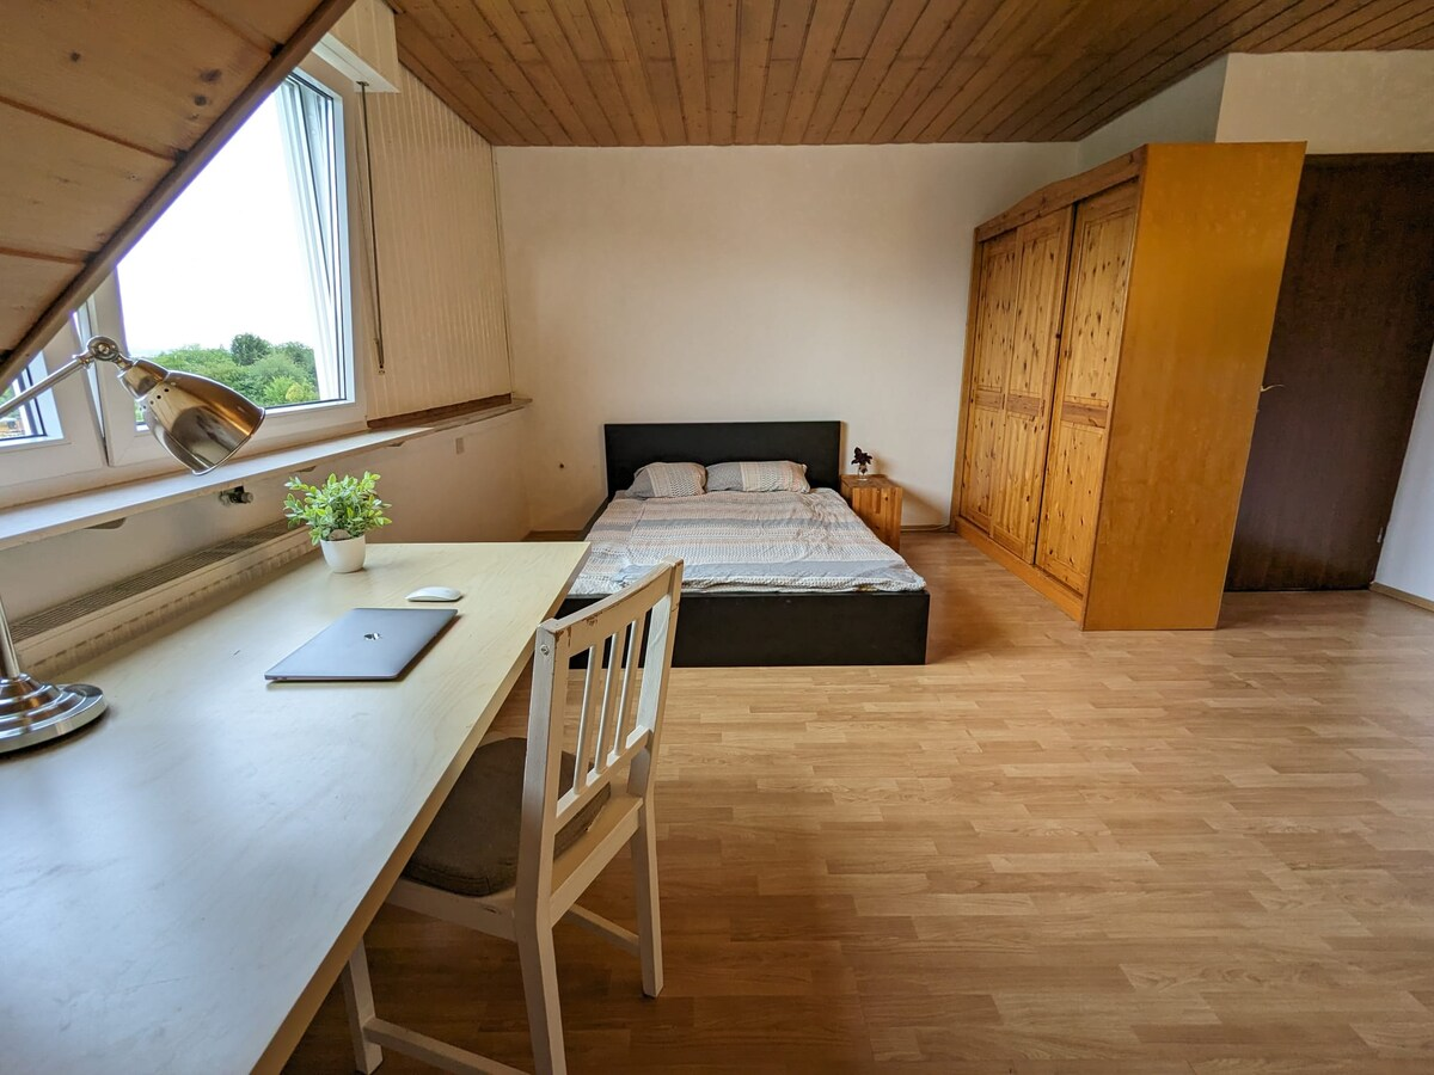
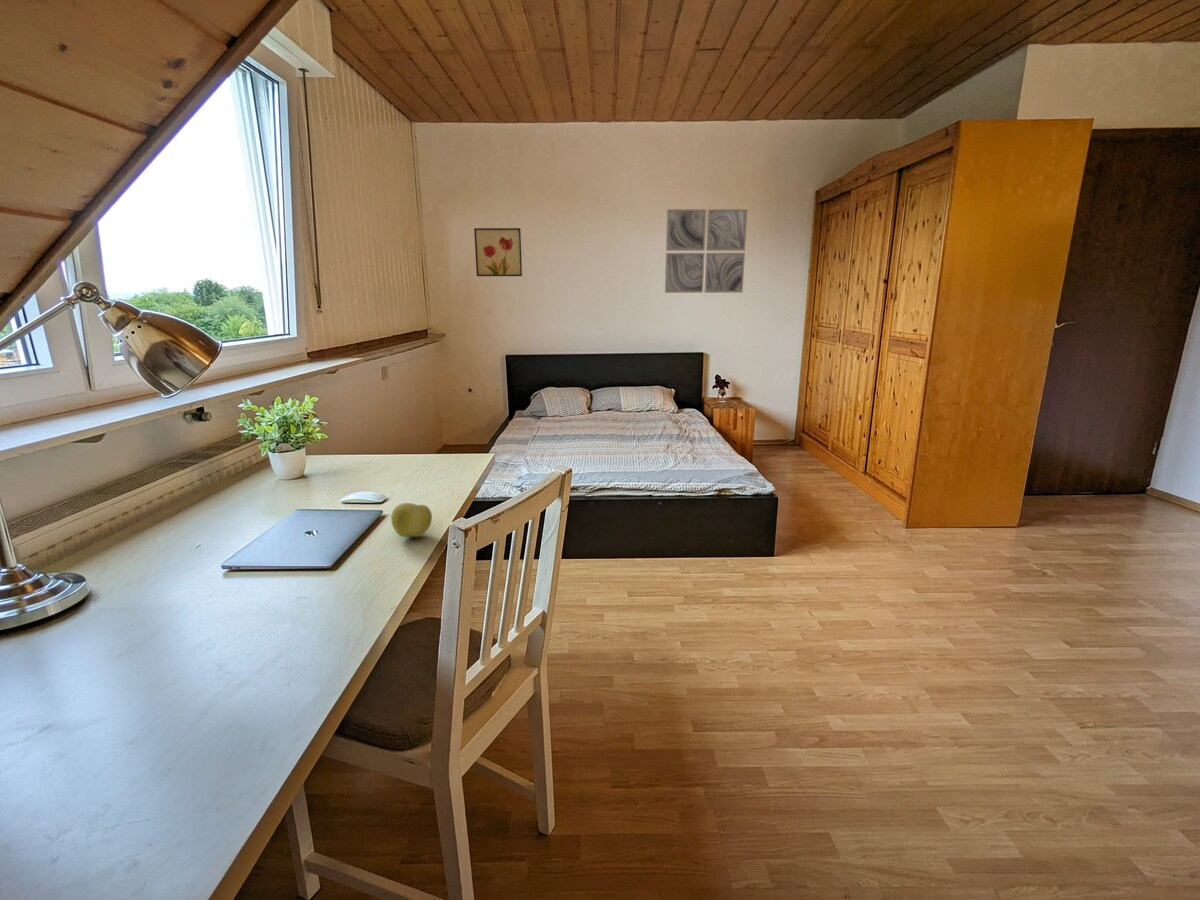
+ apple (411, 519)
+ wall art (498, 252)
+ wall art (704, 250)
